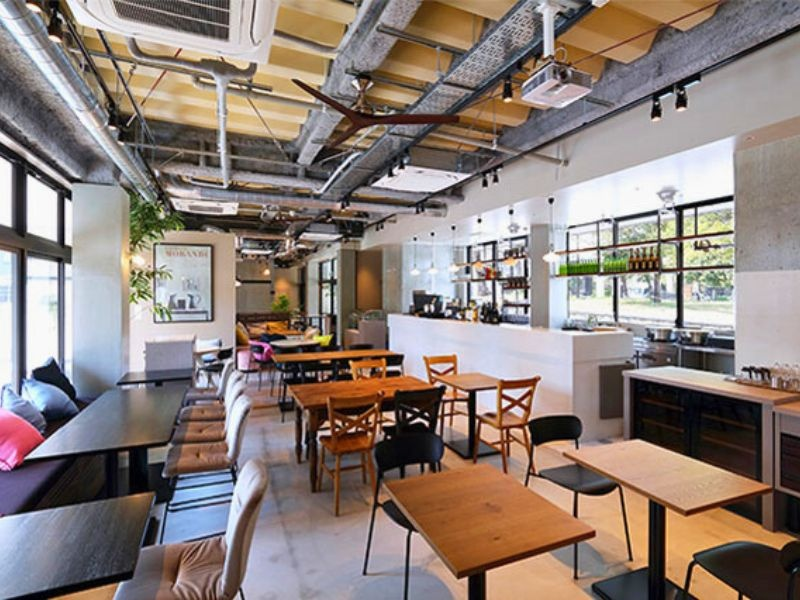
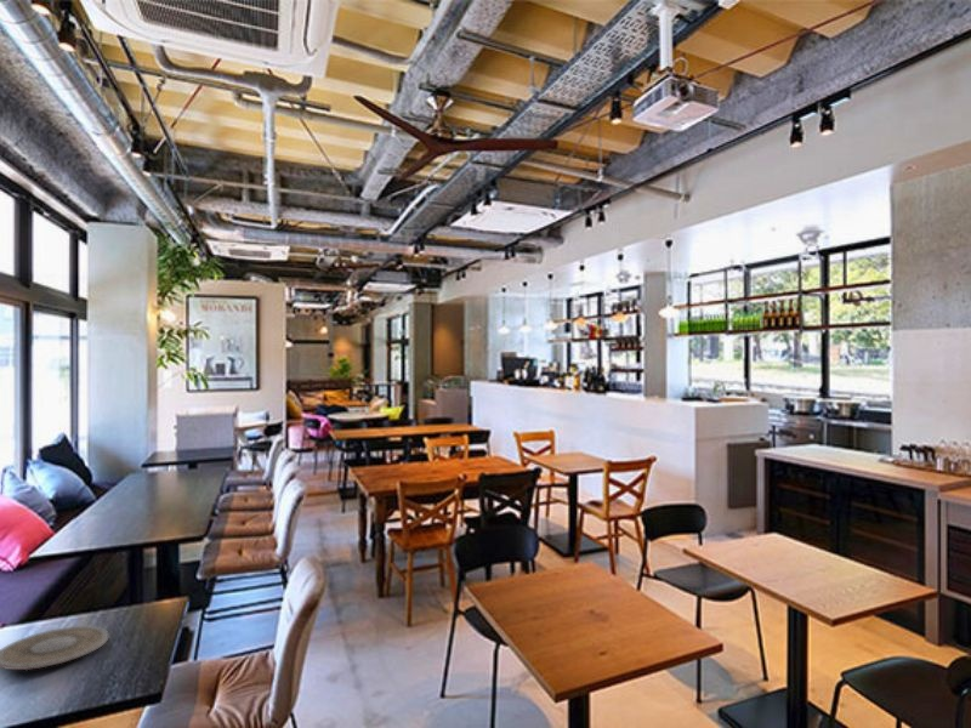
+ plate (53, 645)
